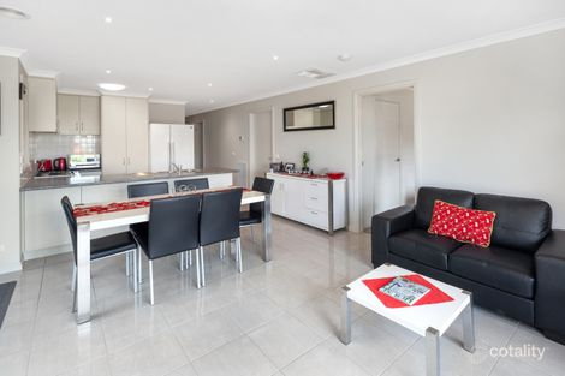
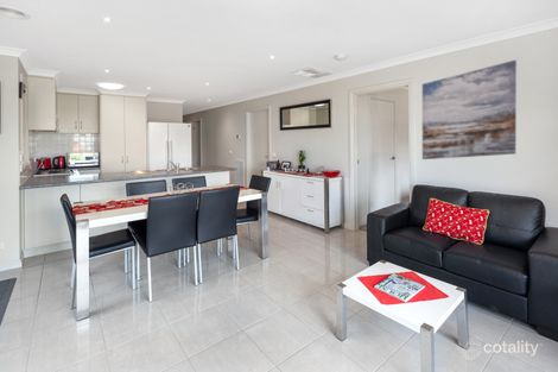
+ wall art (464, 115)
